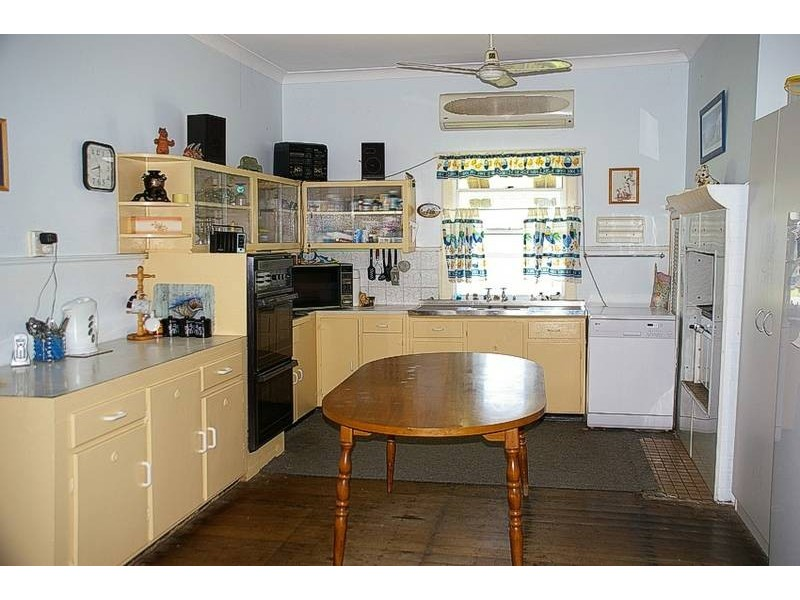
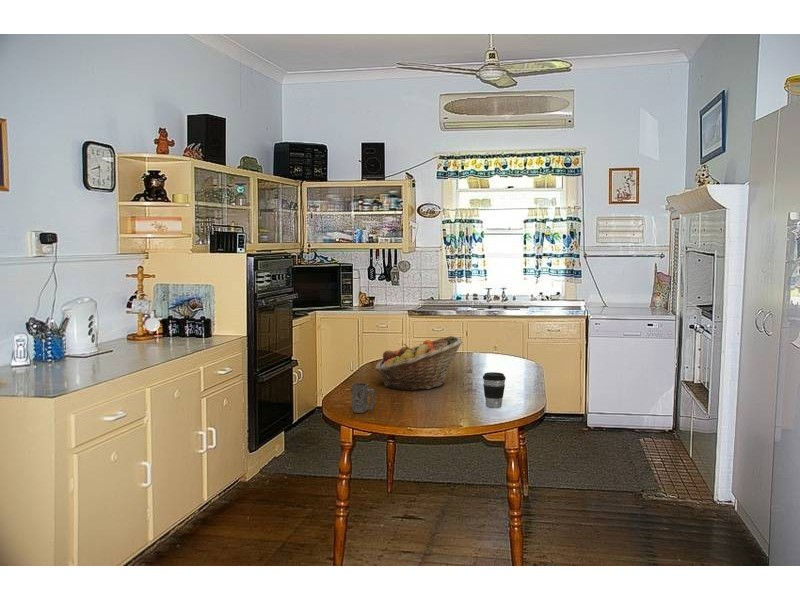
+ fruit basket (418, 360)
+ coffee cup (493, 390)
+ mug (362, 398)
